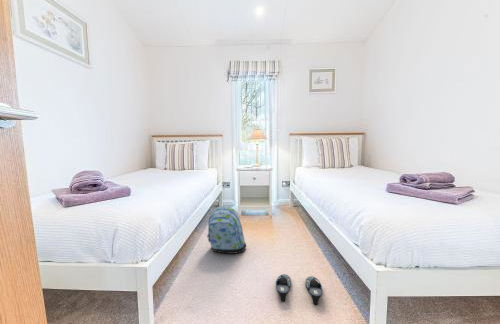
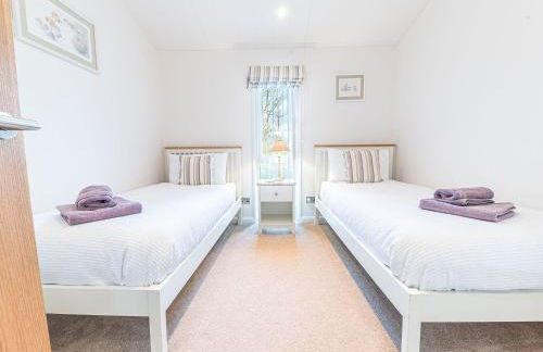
- backpack (224, 229)
- slippers (305, 284)
